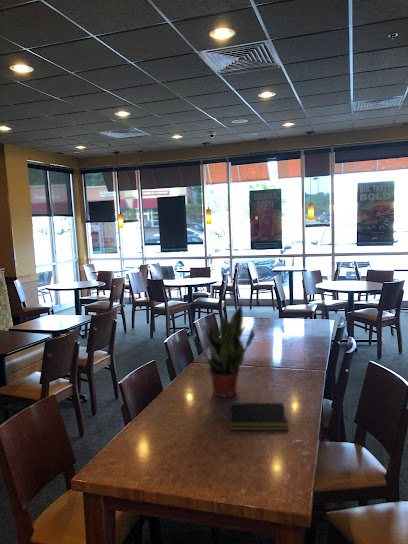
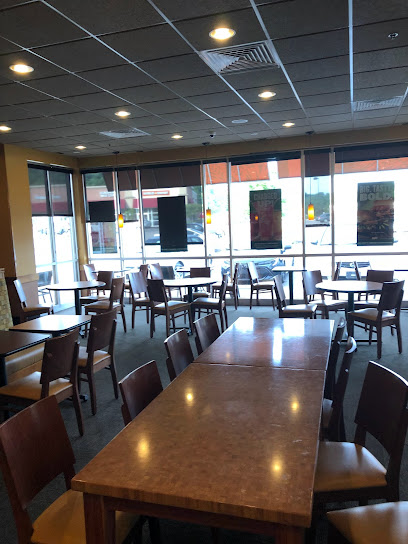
- notepad (257, 415)
- potted plant (220, 347)
